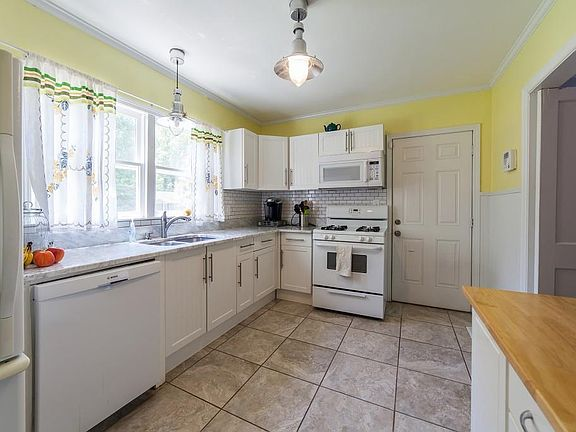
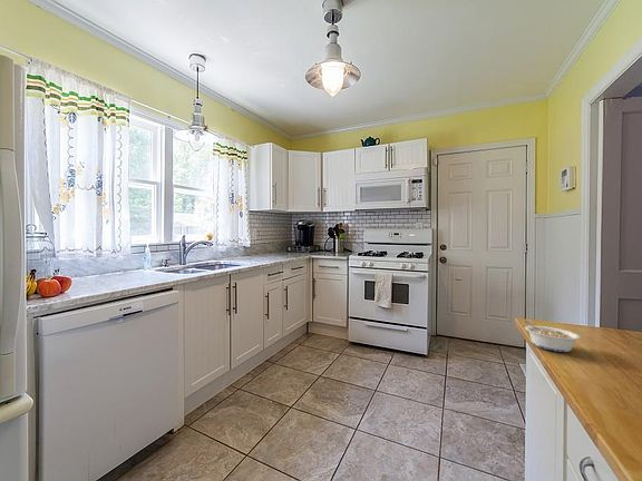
+ legume (548, 336)
